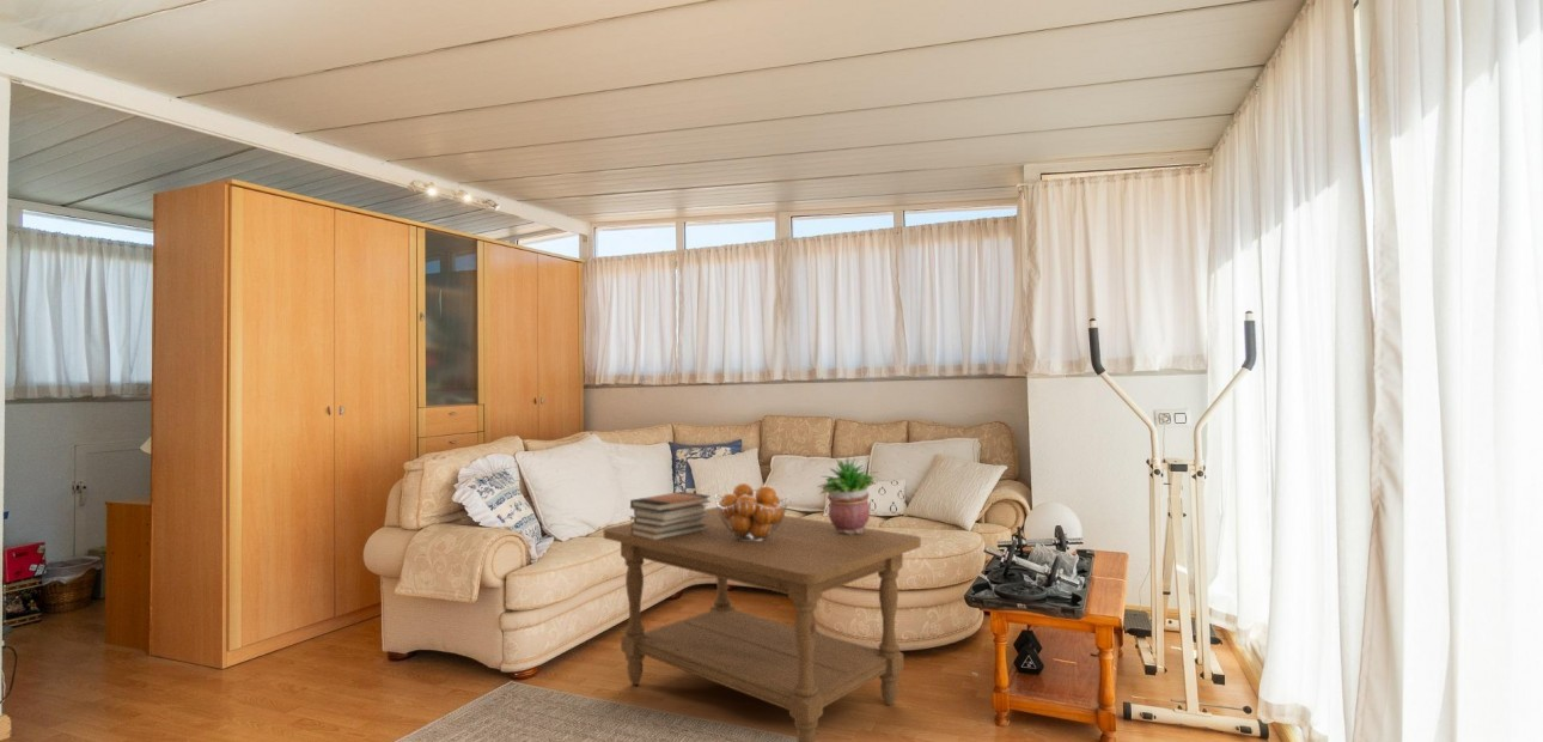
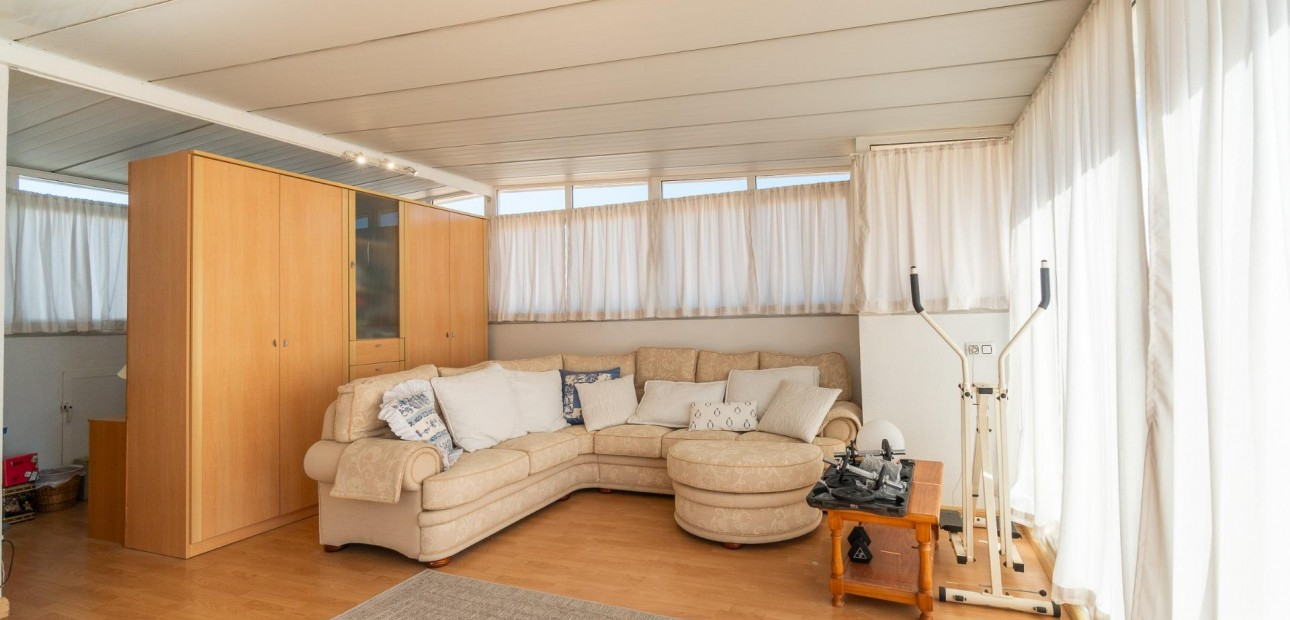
- potted plant (848, 494)
- coffee table (755, 615)
- fruit basket (751, 510)
- book stack (670, 513)
